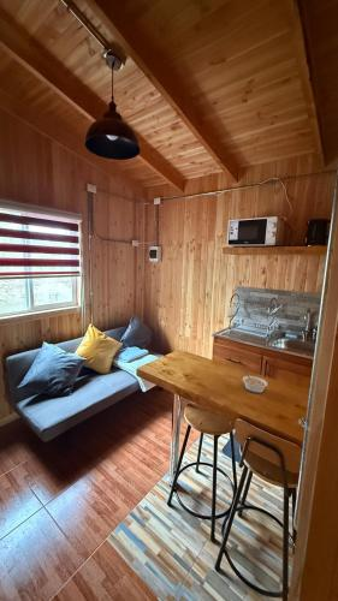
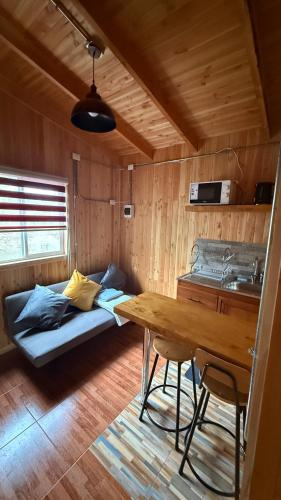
- legume (253, 383)
